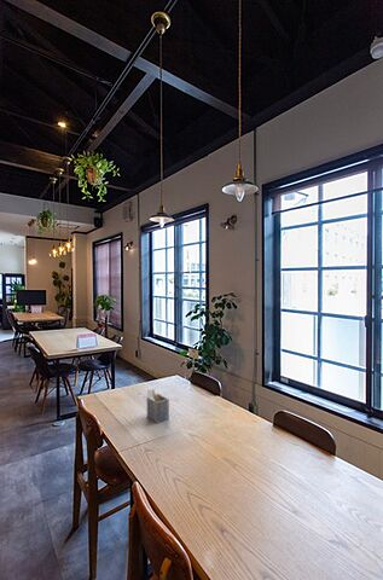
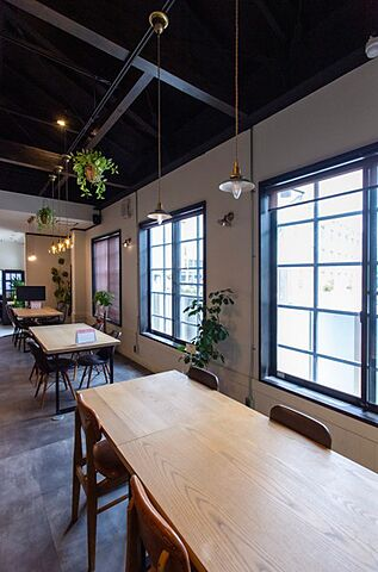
- napkin holder (157, 404)
